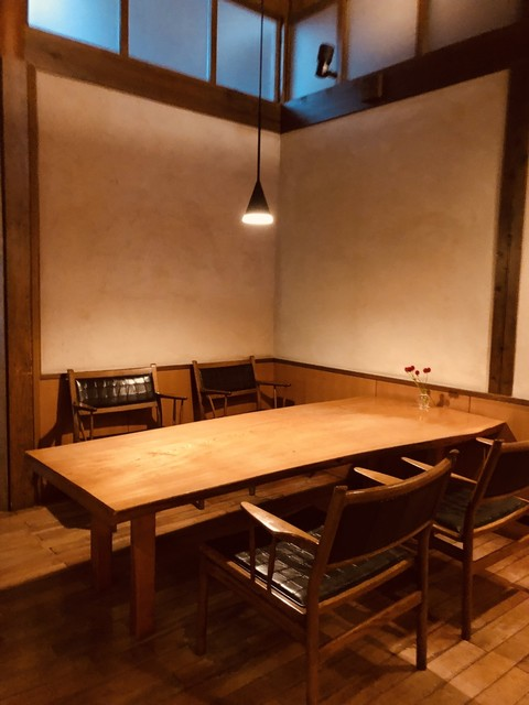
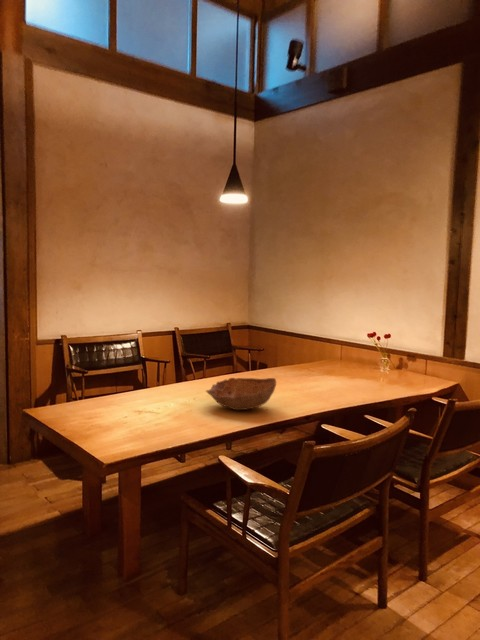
+ wooden bowl (241, 393)
